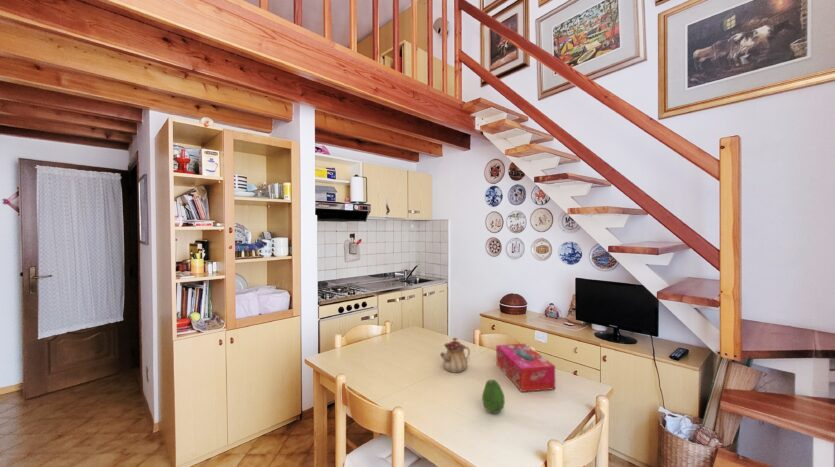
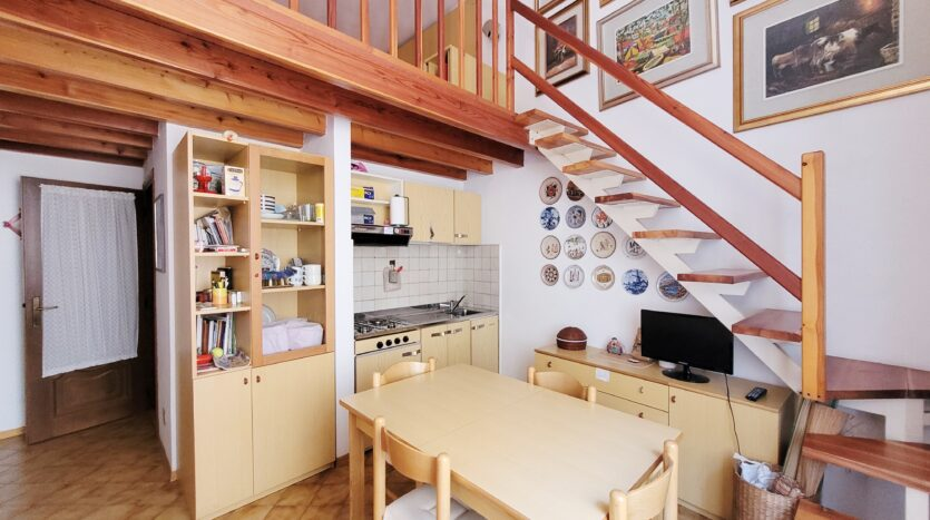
- tissue box (523, 365)
- teapot (456, 352)
- fruit (493, 396)
